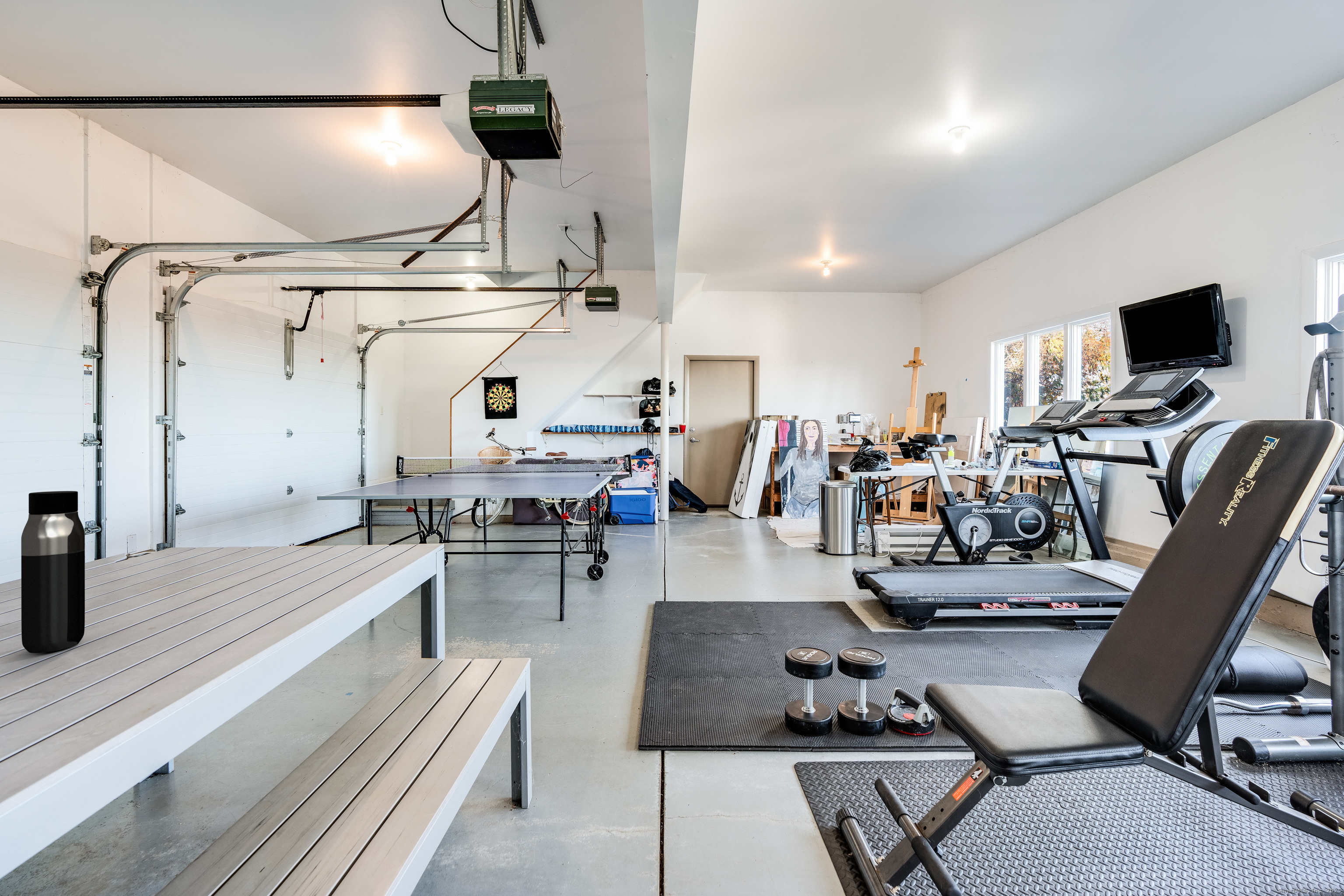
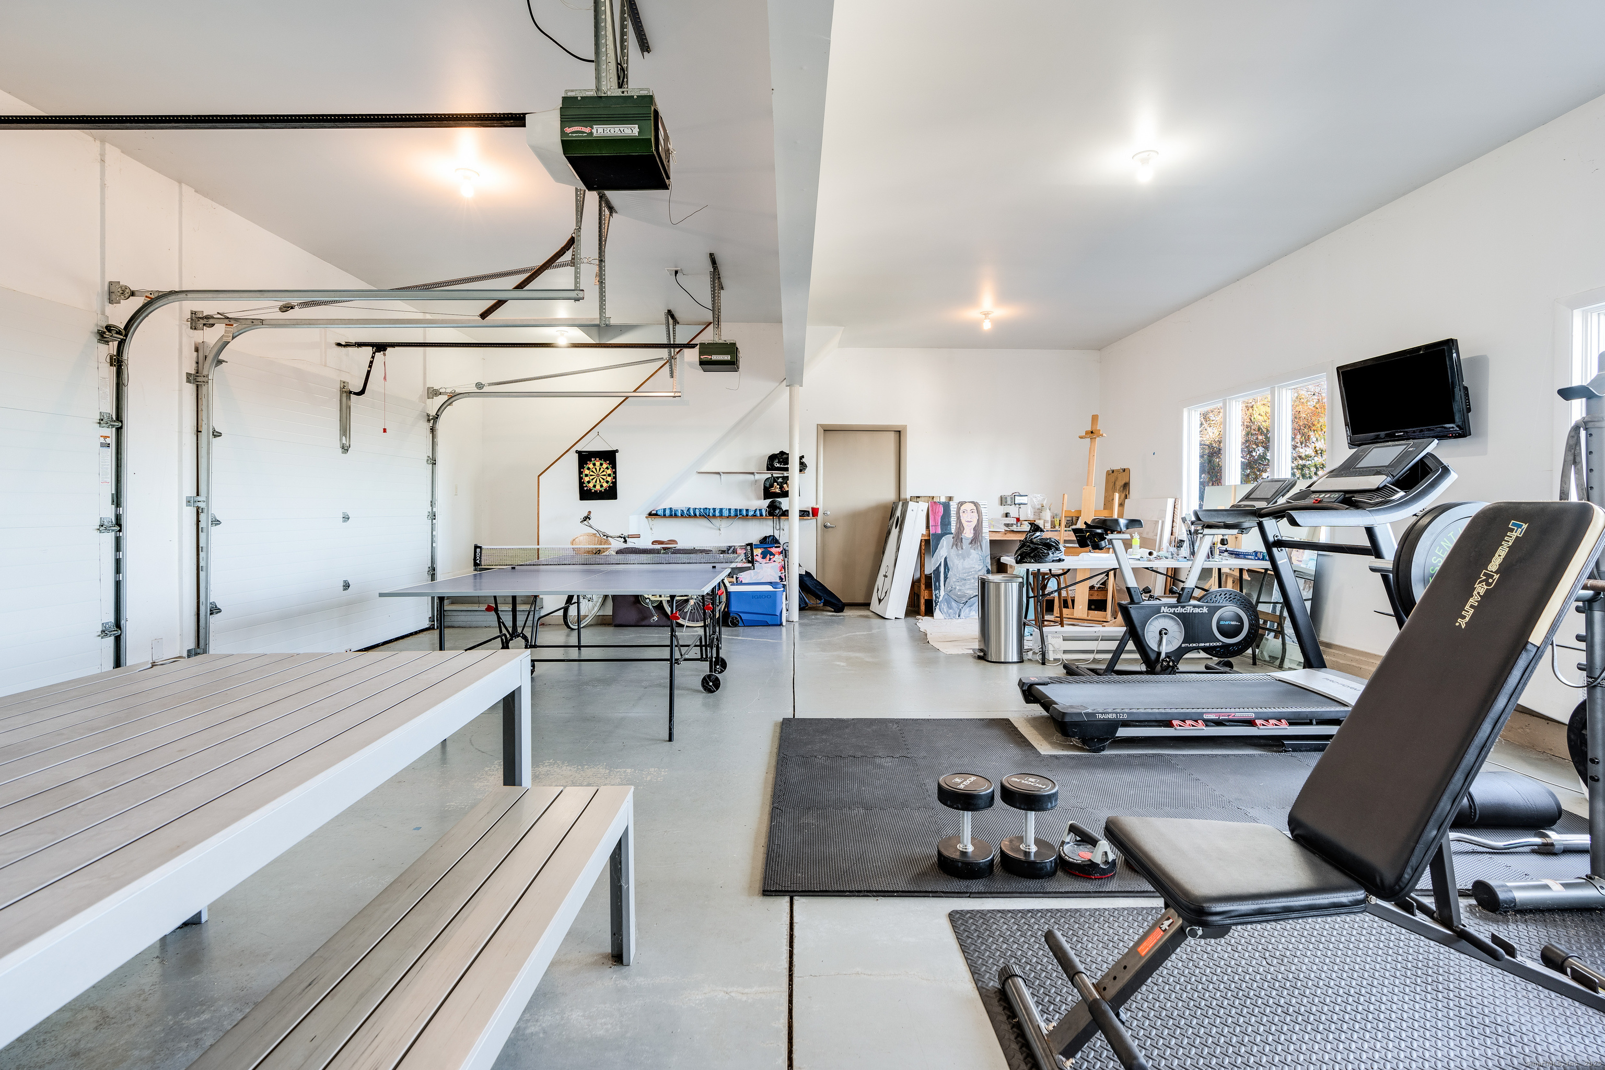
- water bottle (54, 569)
